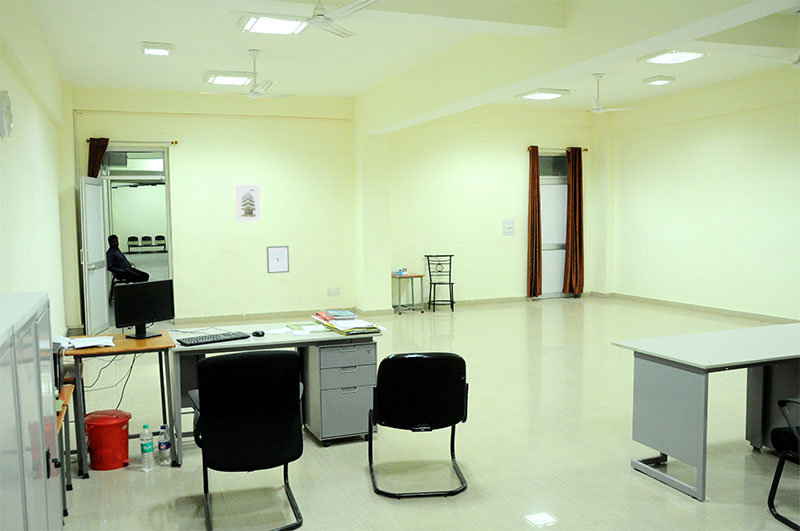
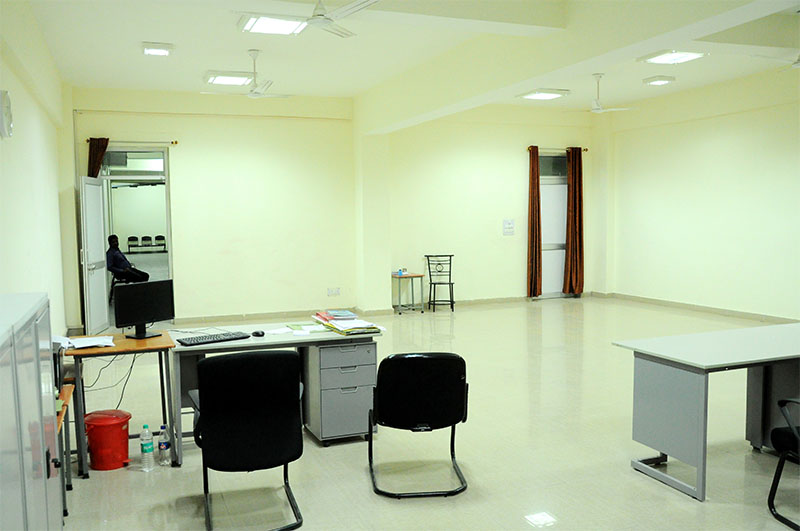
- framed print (248, 203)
- wall art (278, 259)
